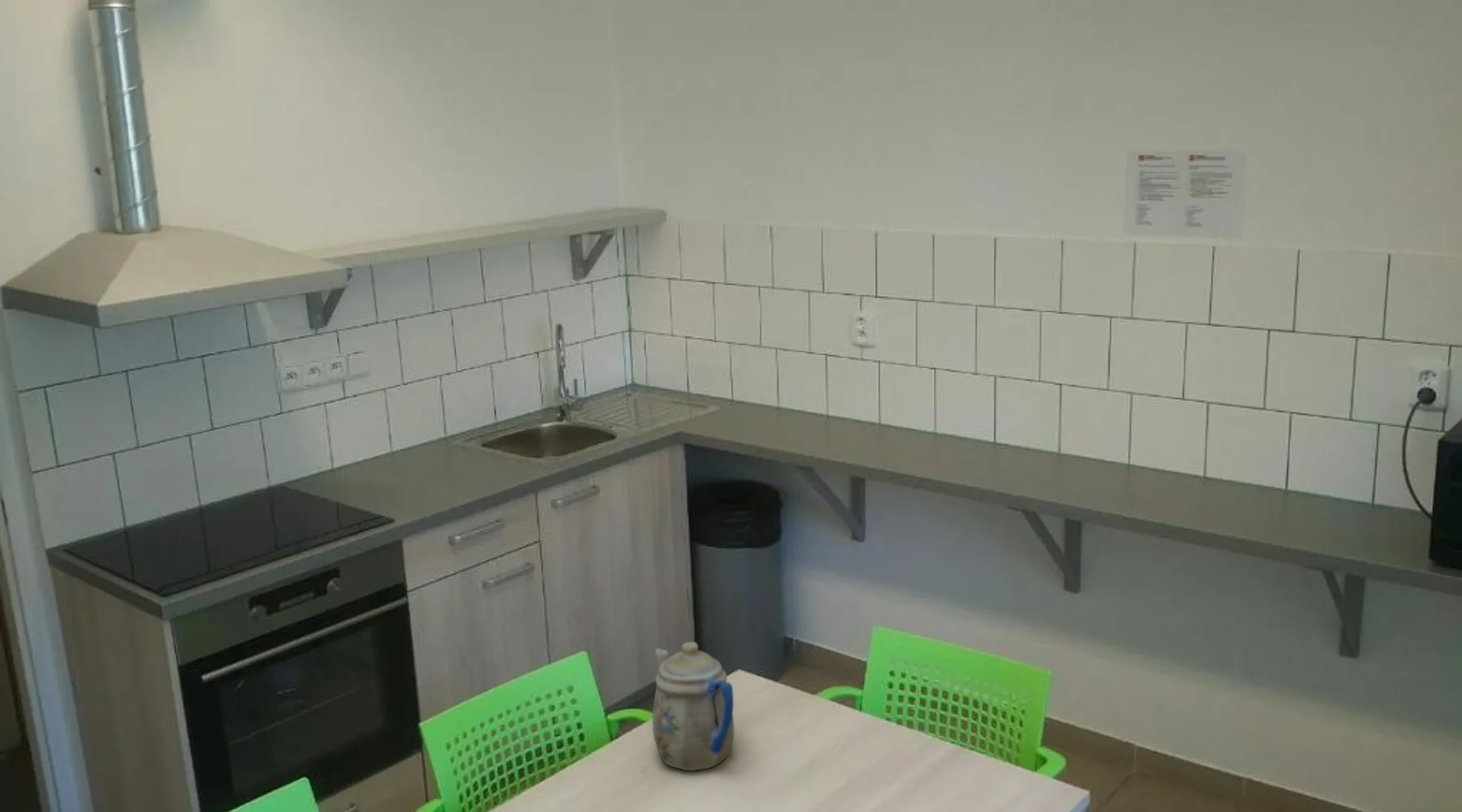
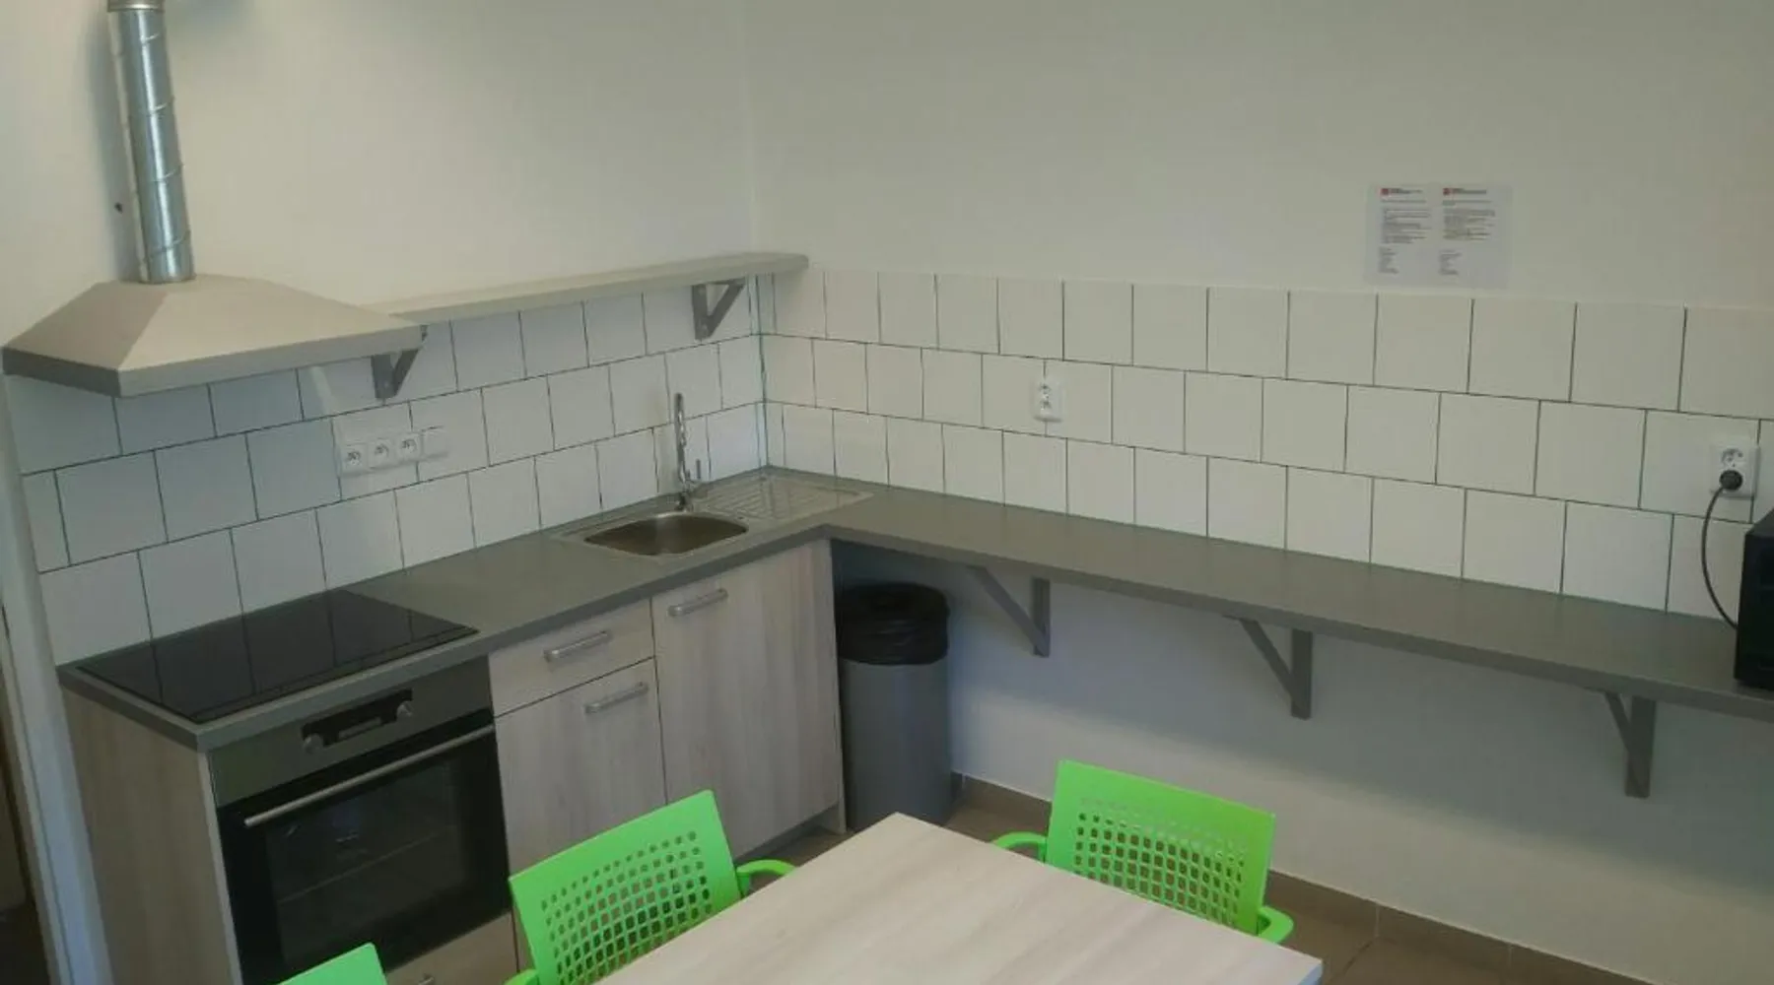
- teapot (692, 700)
